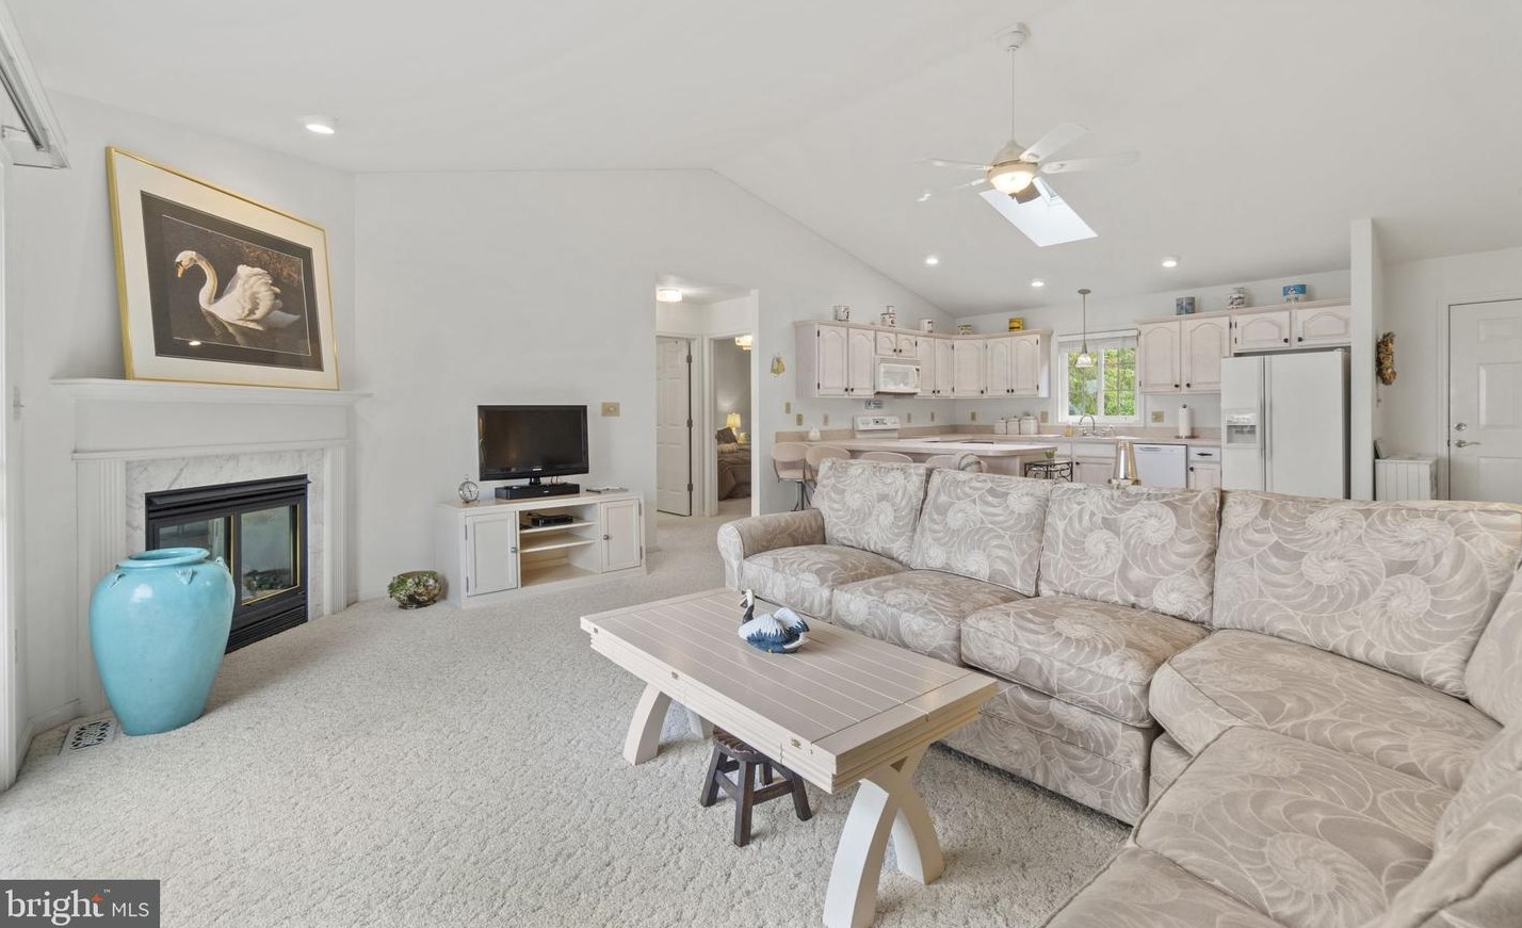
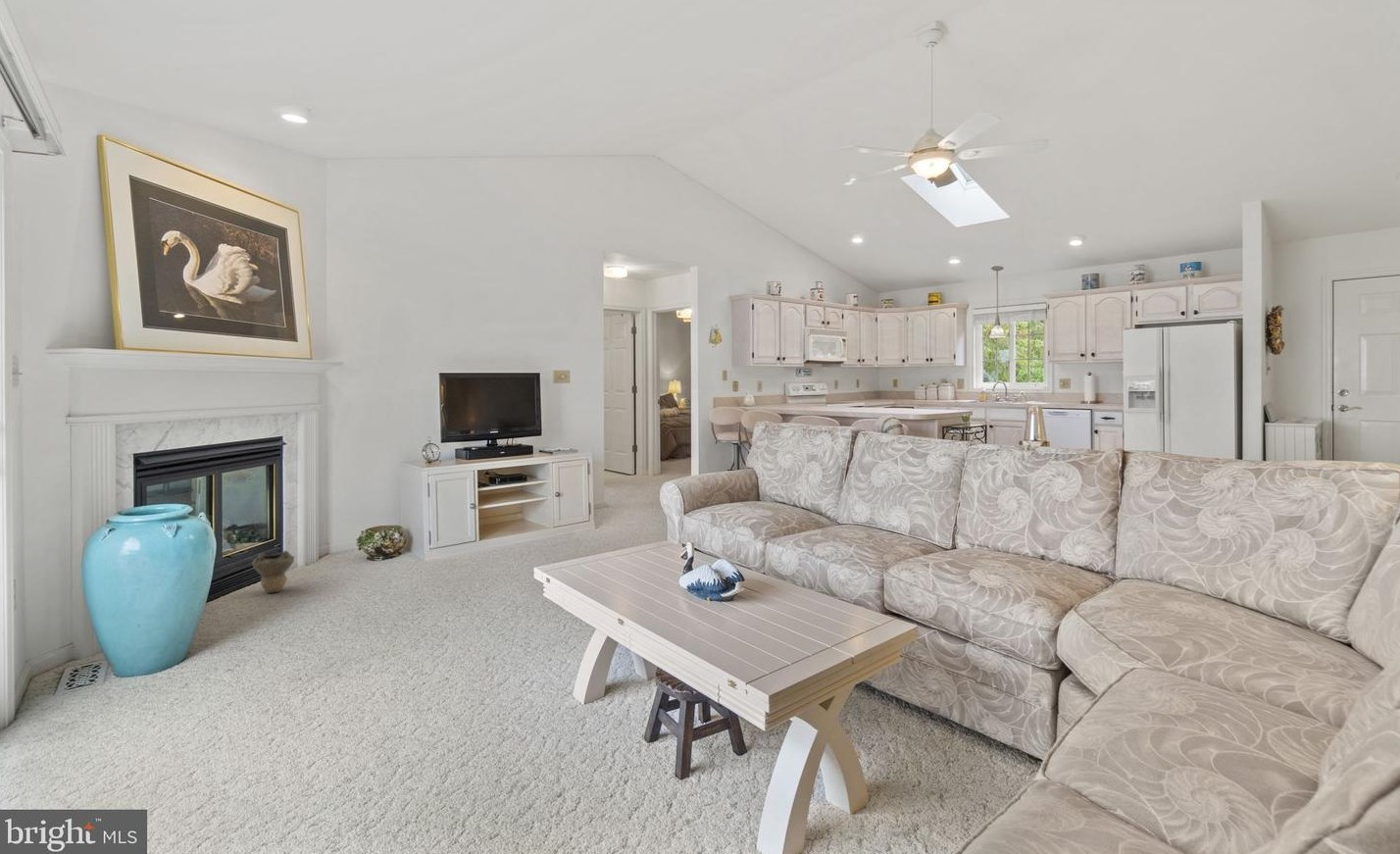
+ decorative bowl (273, 572)
